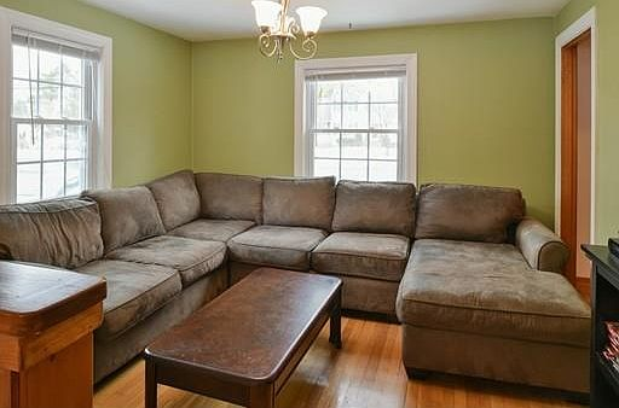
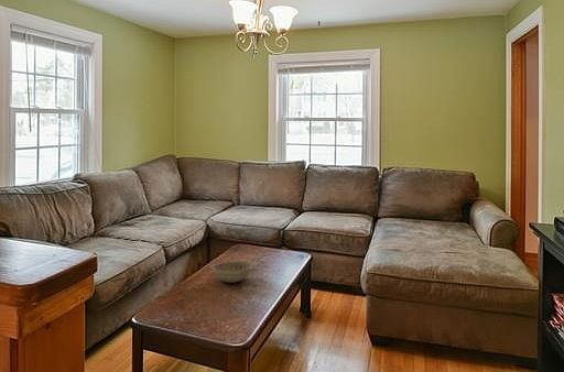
+ decorative bowl (231, 272)
